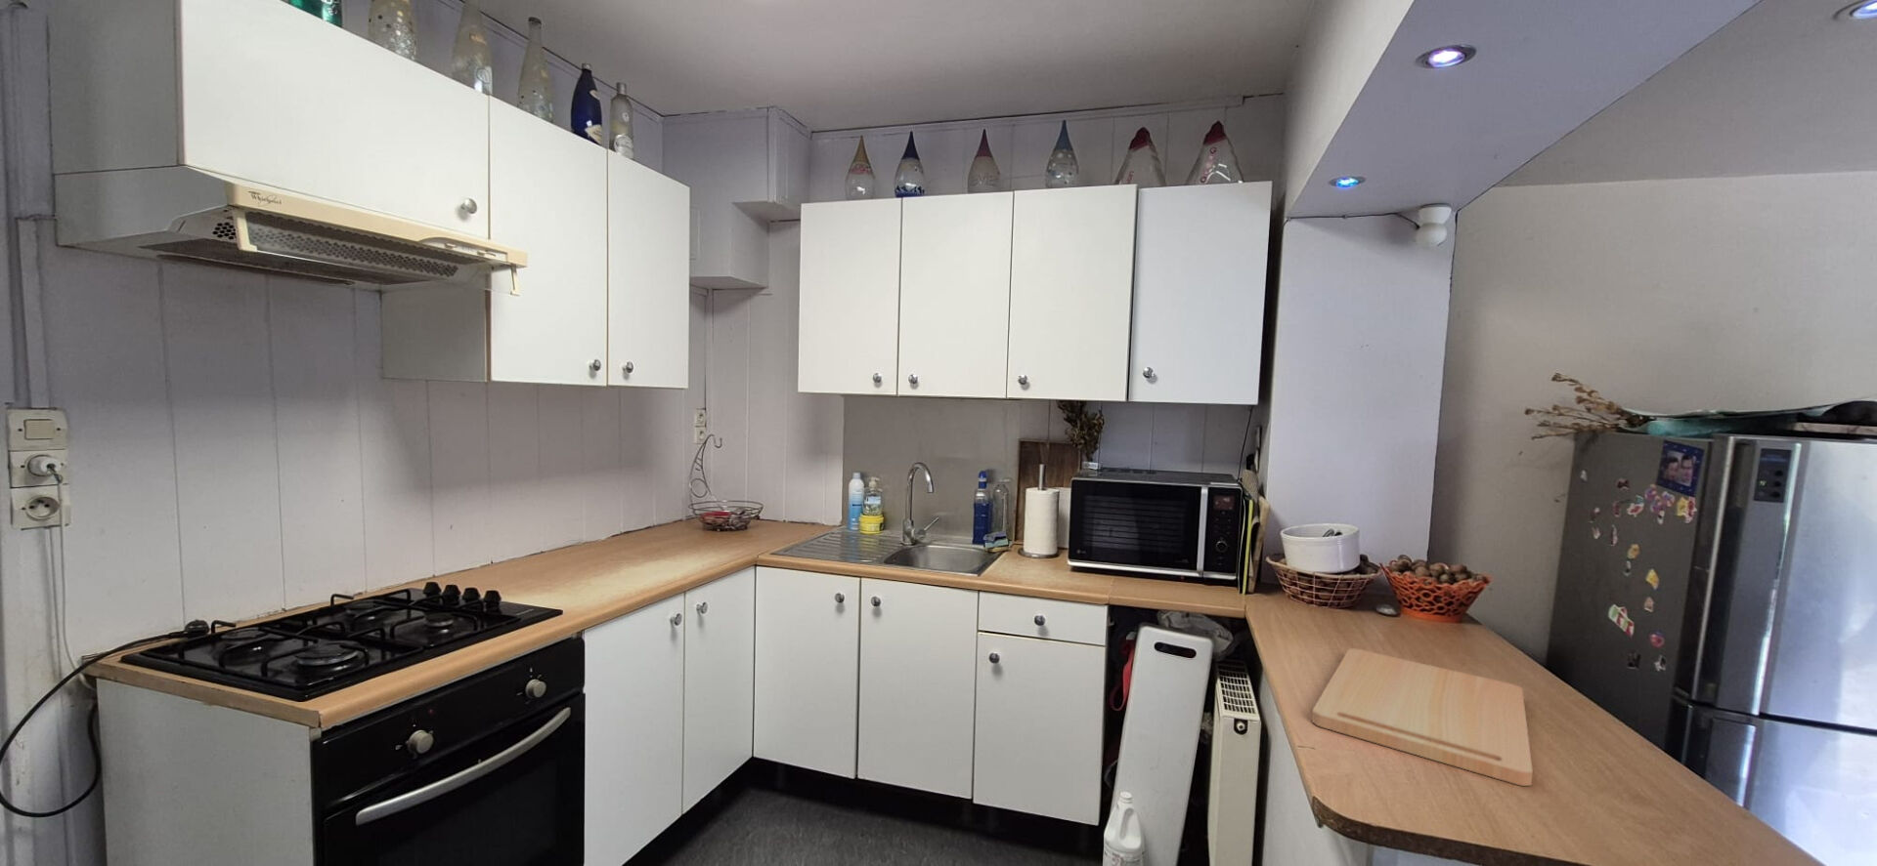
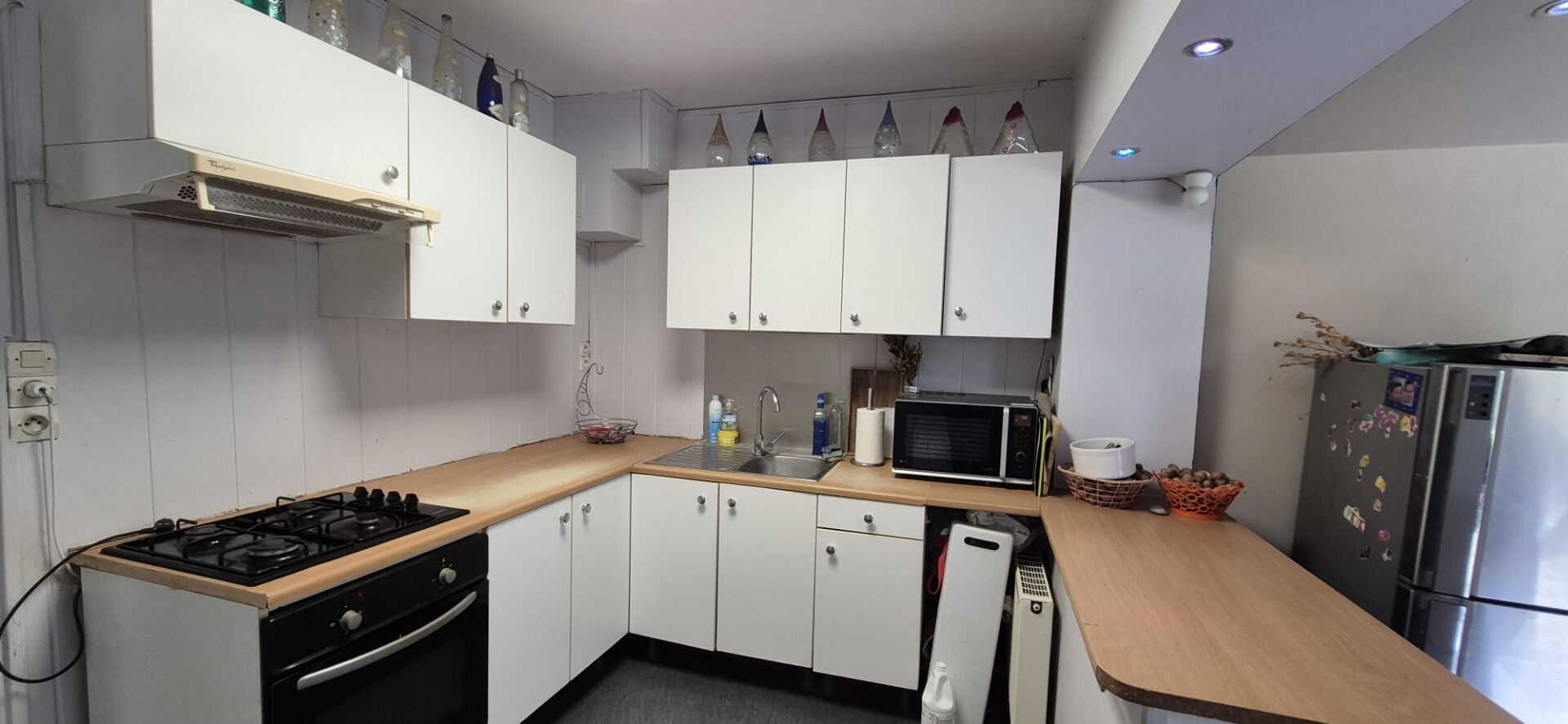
- cutting board (1422, 703)
